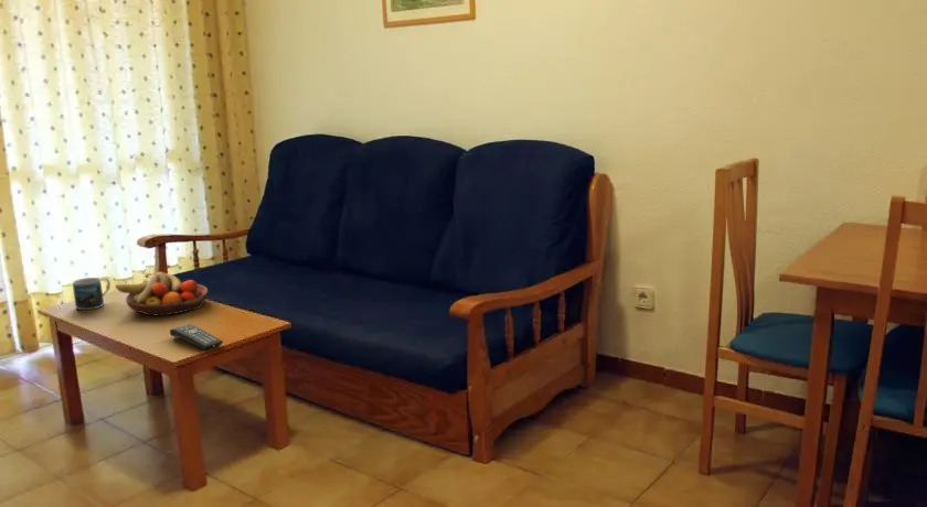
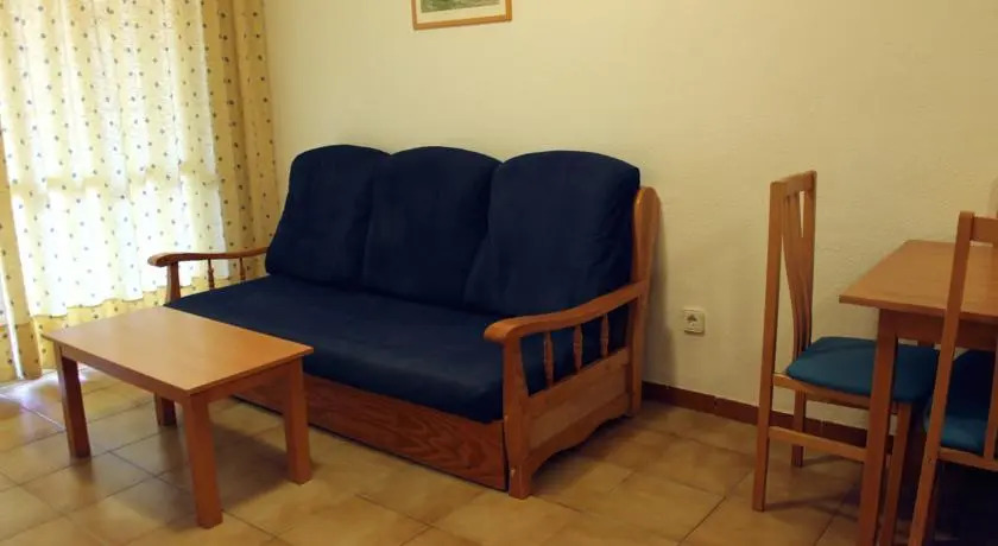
- remote control (194, 336)
- mug (94, 291)
- fruit bowl (166, 290)
